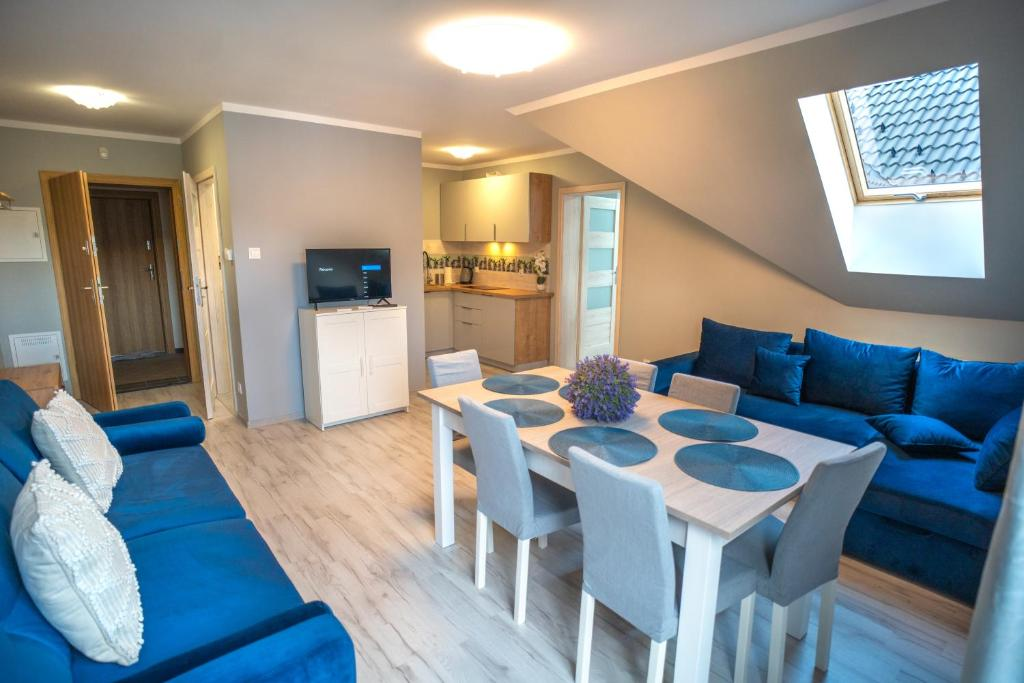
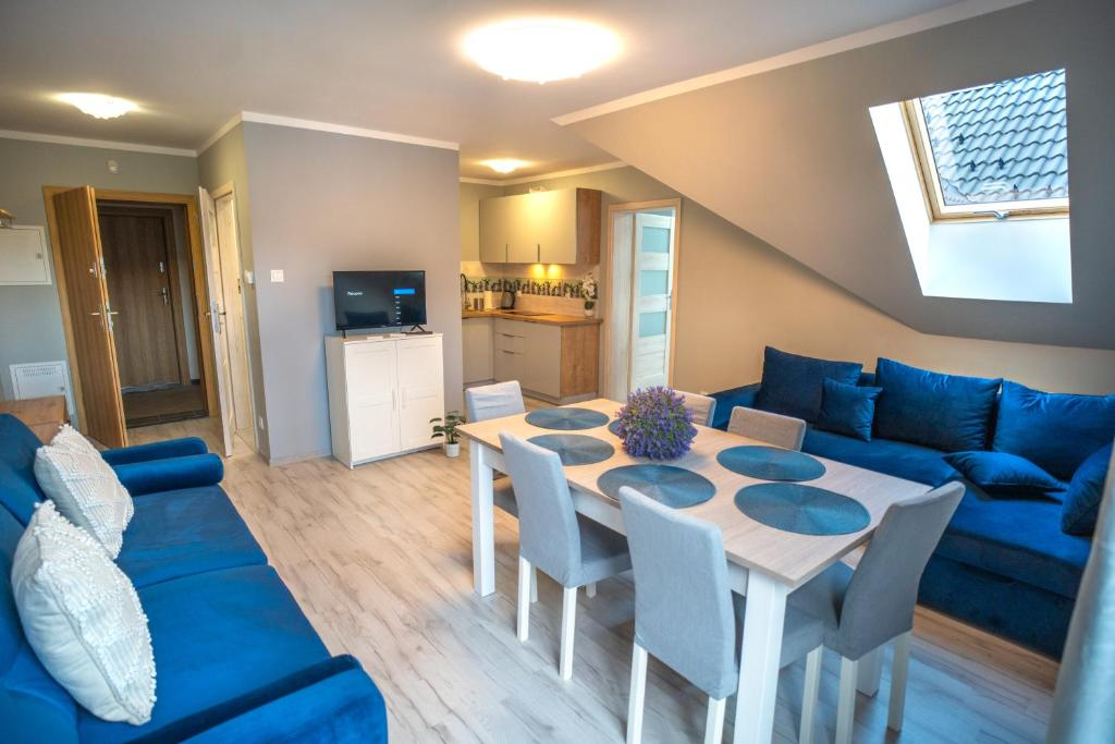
+ potted plant (452, 434)
